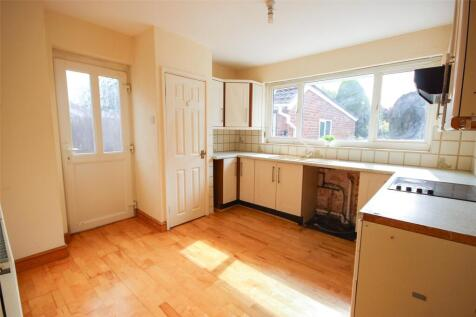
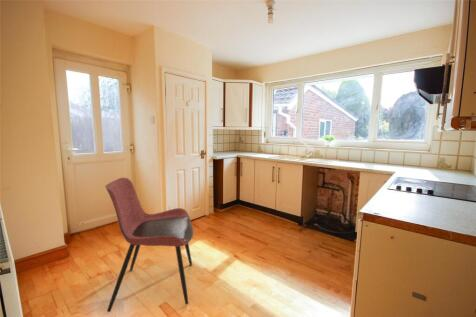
+ dining chair (154, 234)
